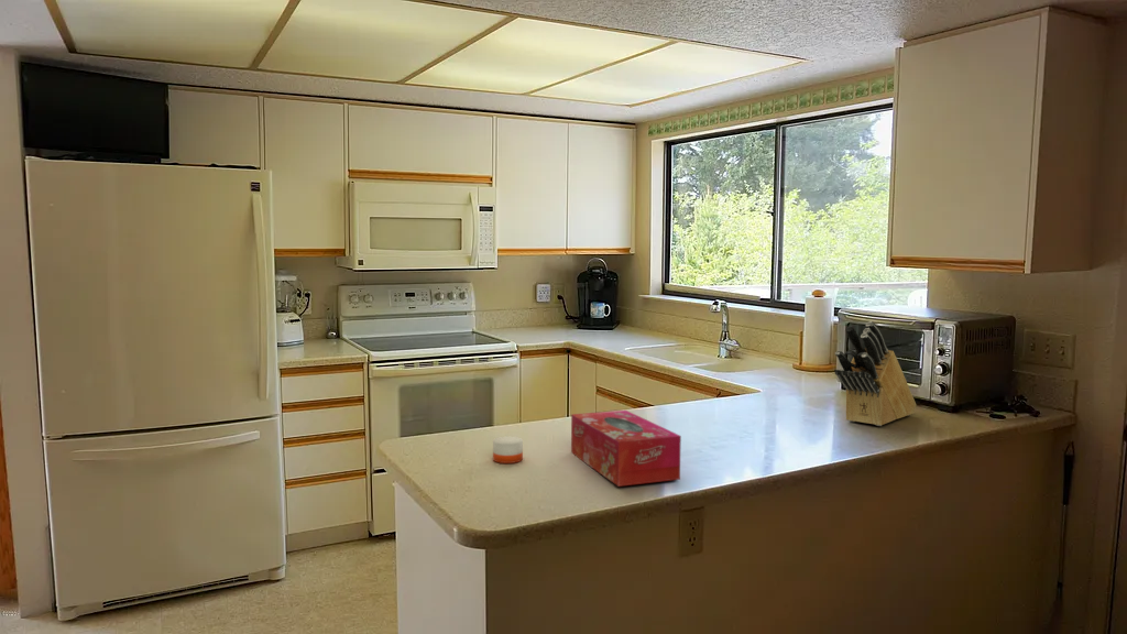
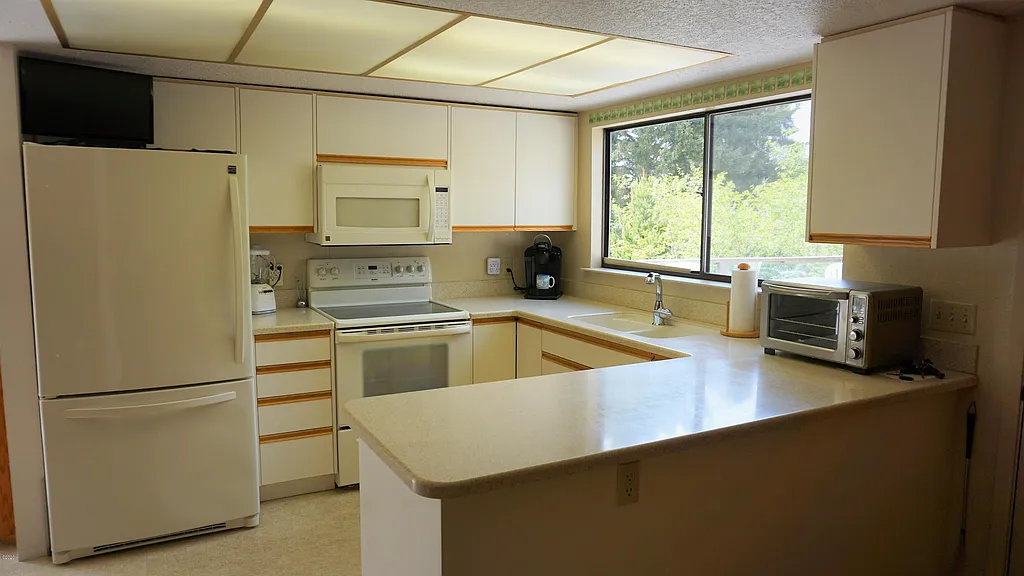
- candle (507, 438)
- tissue box (622, 445)
- knife block (876, 369)
